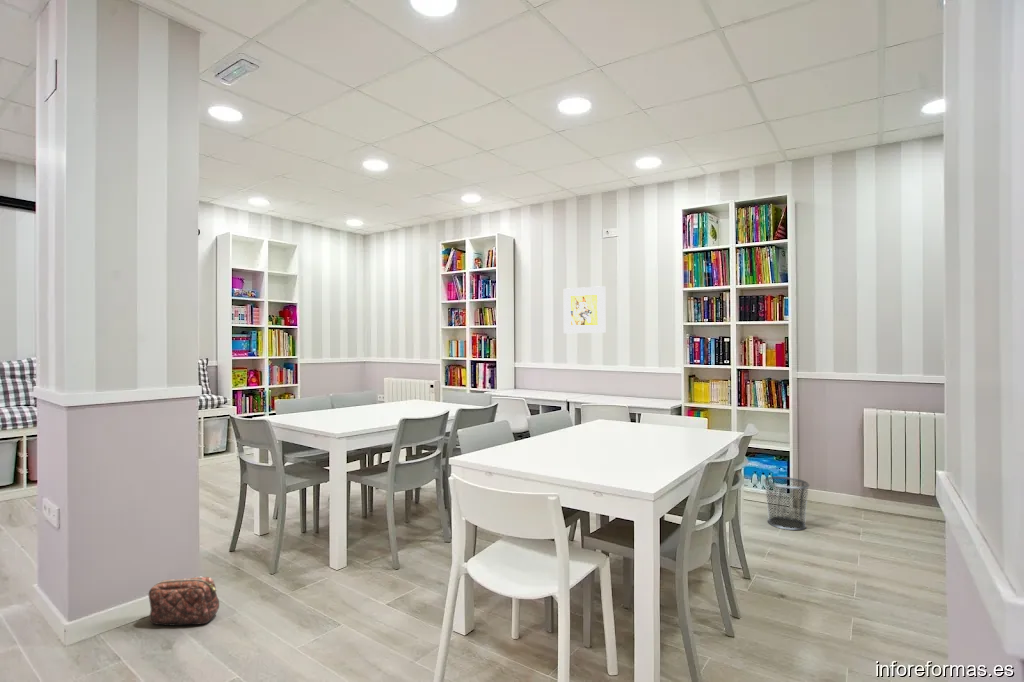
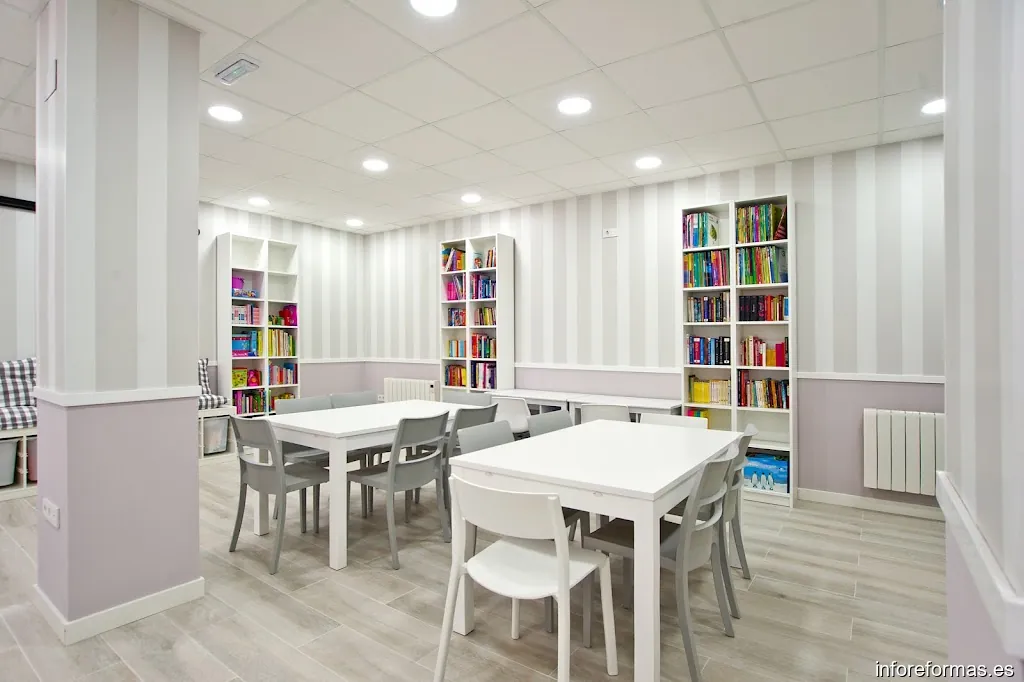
- cosmetic bag (184, 598)
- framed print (584, 310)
- waste bin (786, 503)
